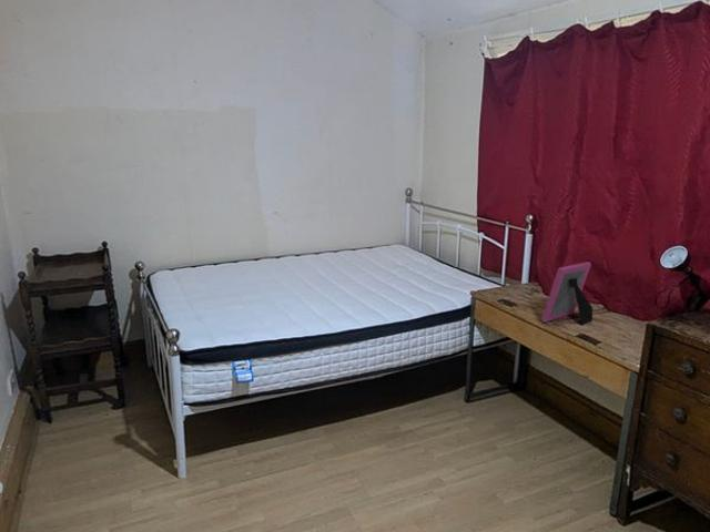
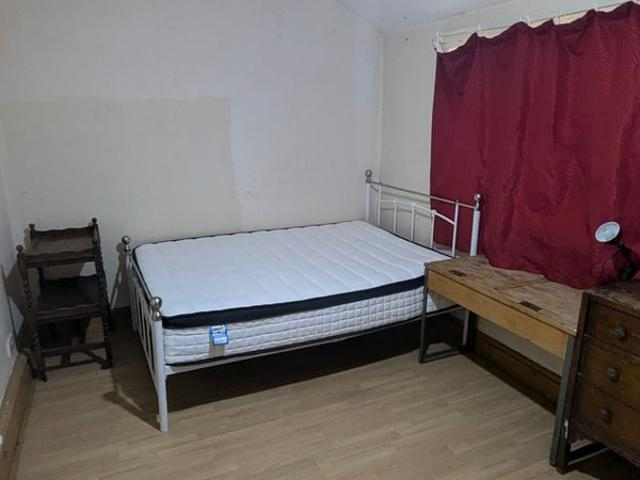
- picture frame (570, 293)
